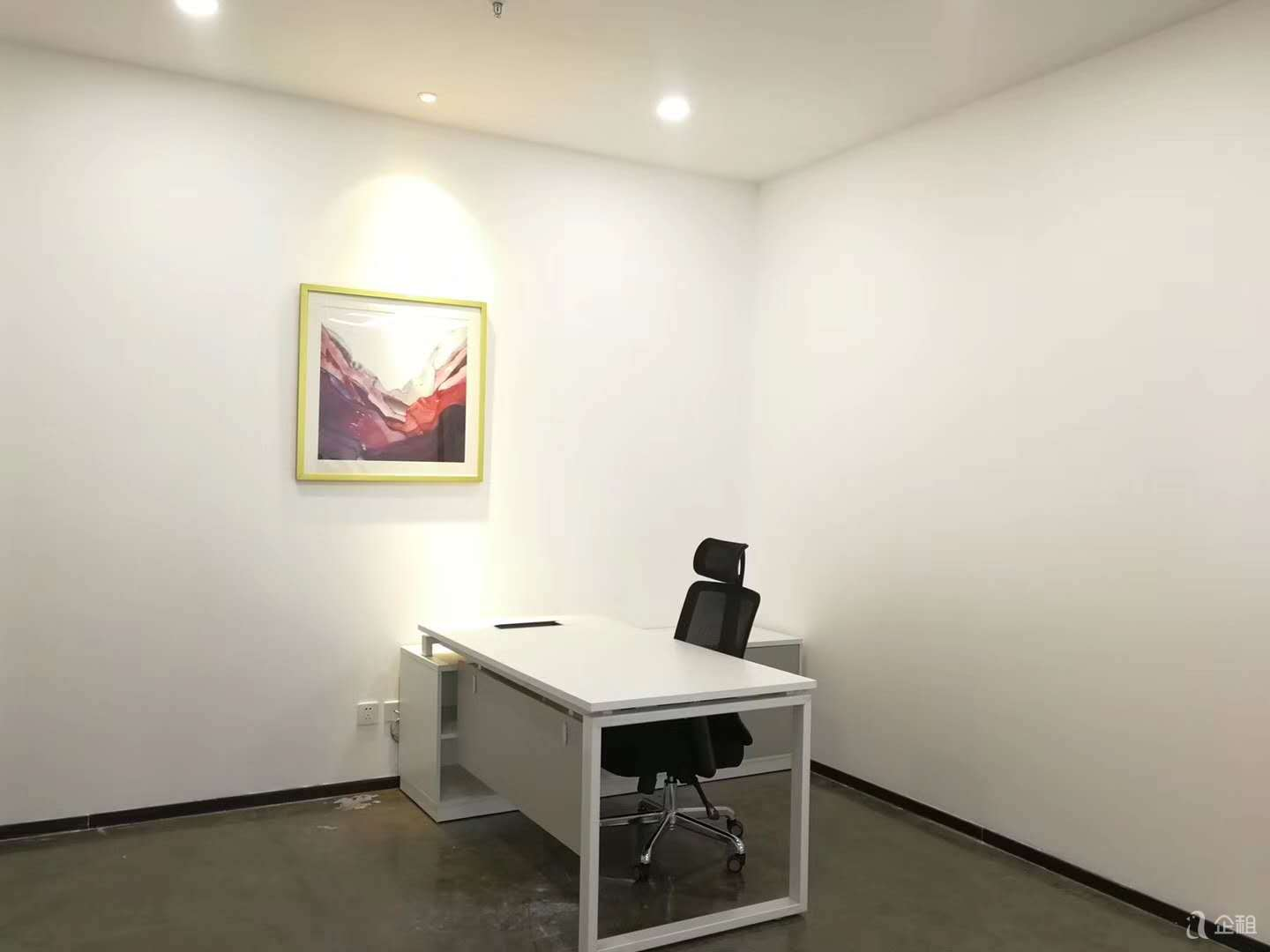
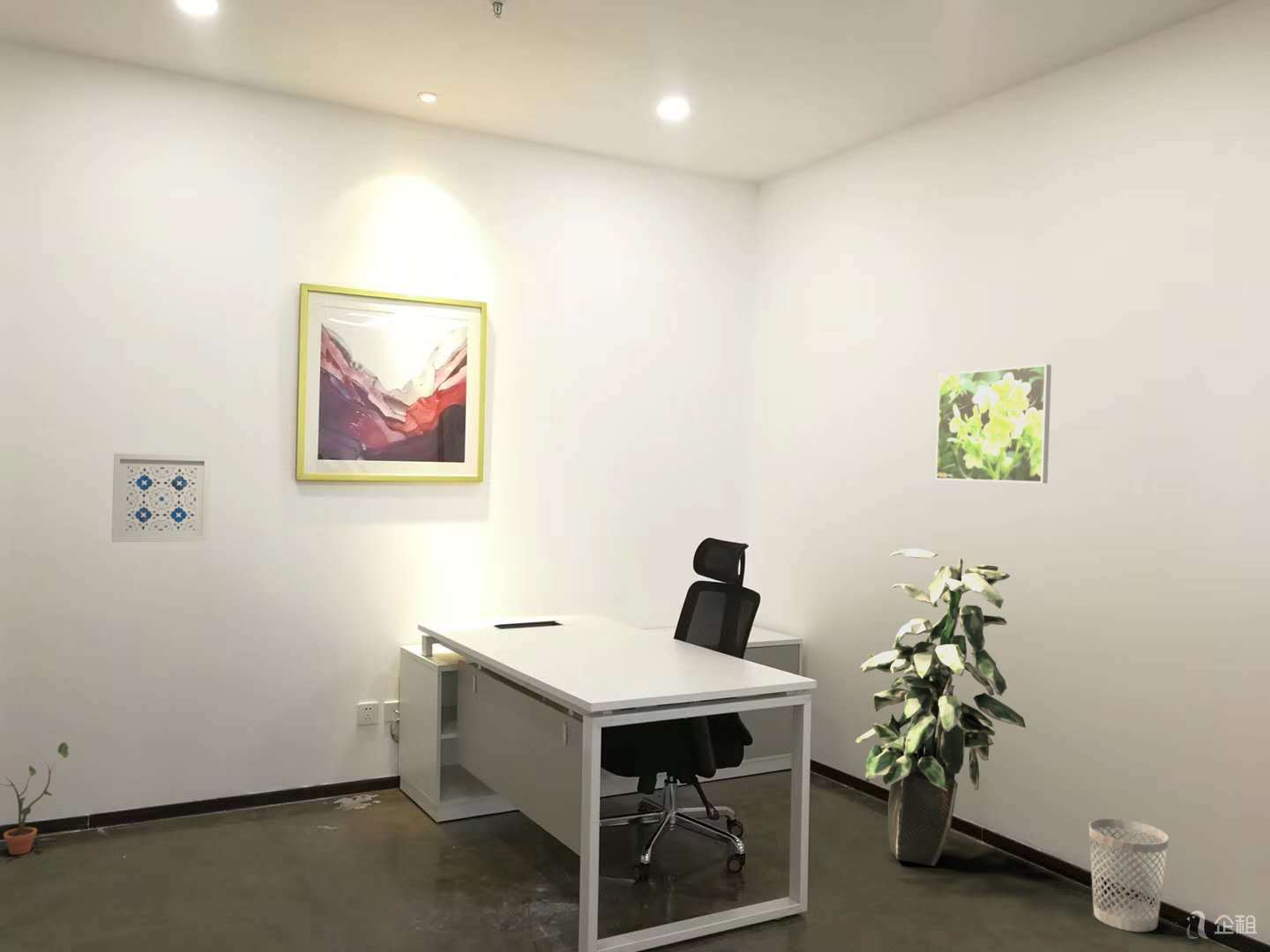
+ potted plant (31, 803)
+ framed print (990, 425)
+ wall art (161, 498)
+ wastebasket (1126, 874)
+ indoor plant (930, 703)
